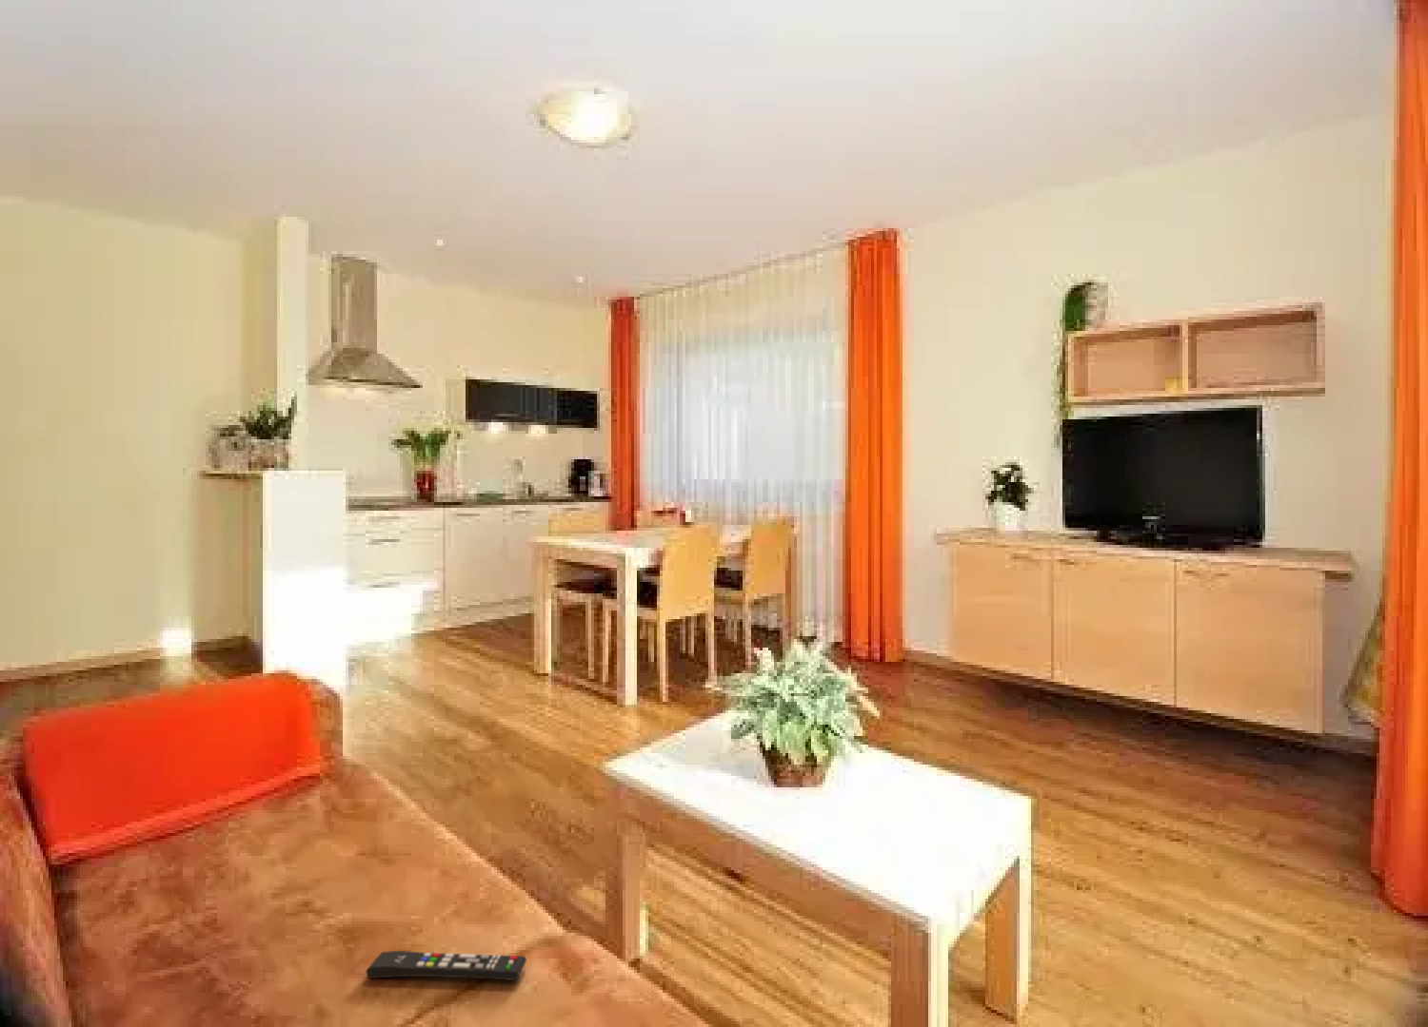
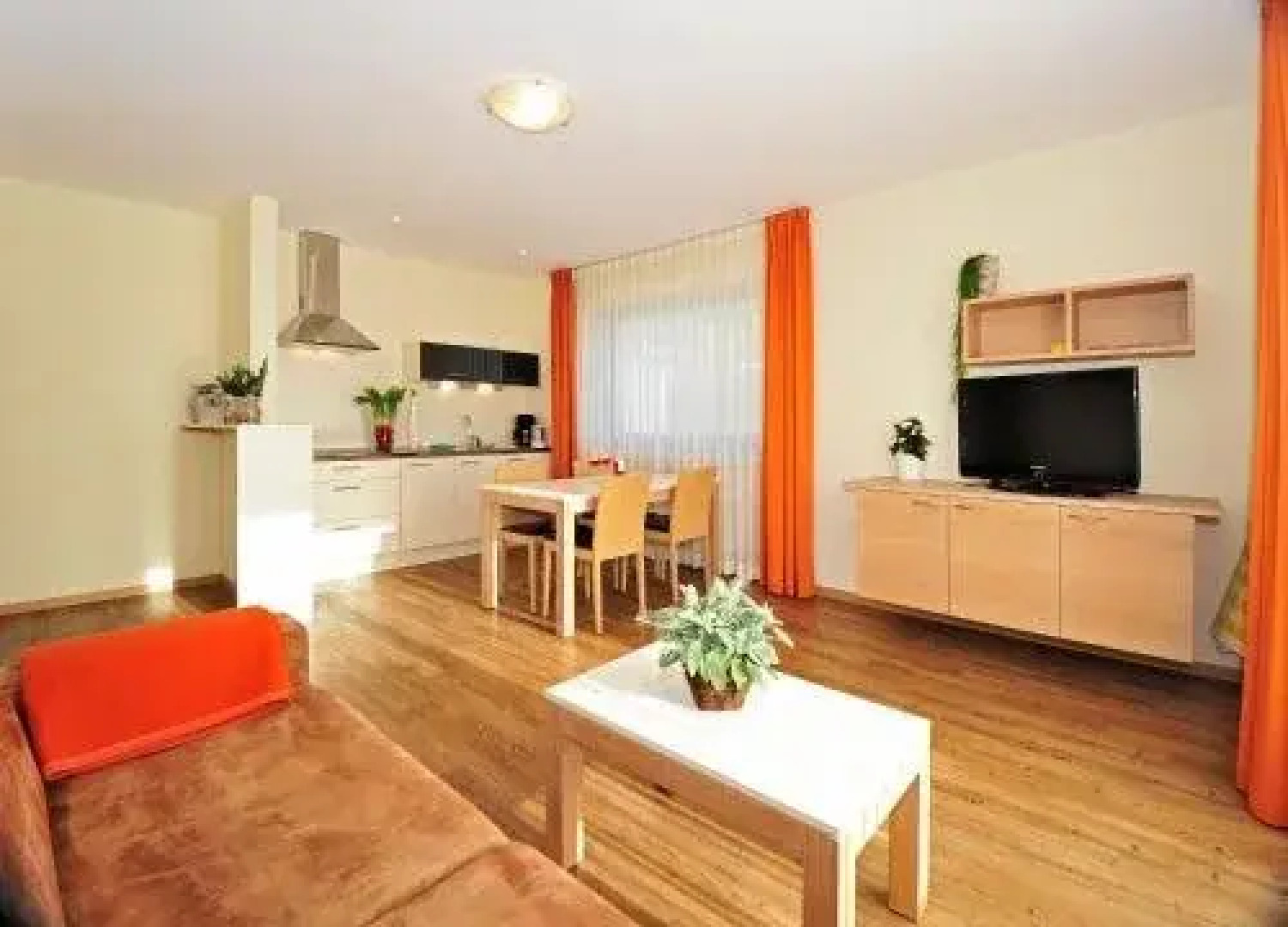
- remote control (447, 965)
